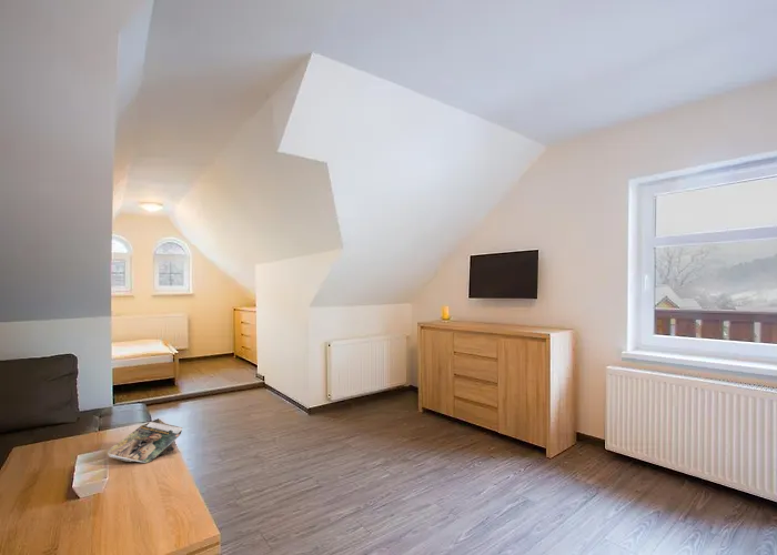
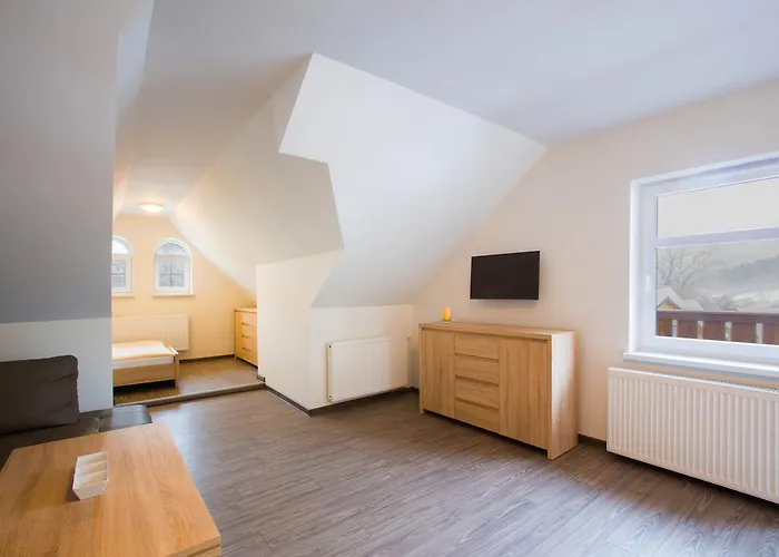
- magazine (150, 438)
